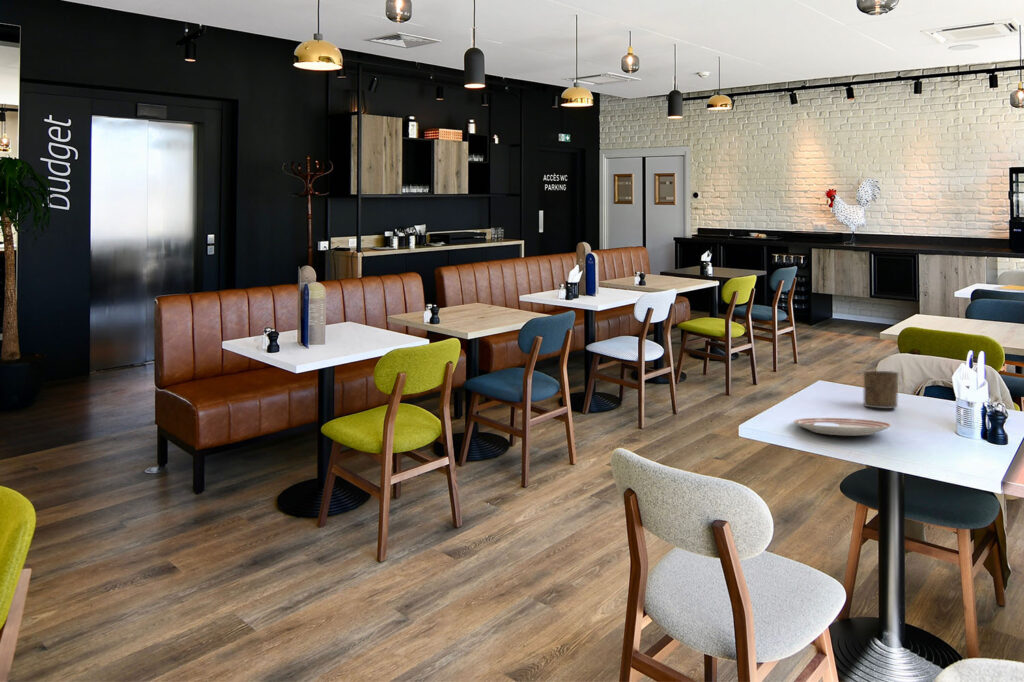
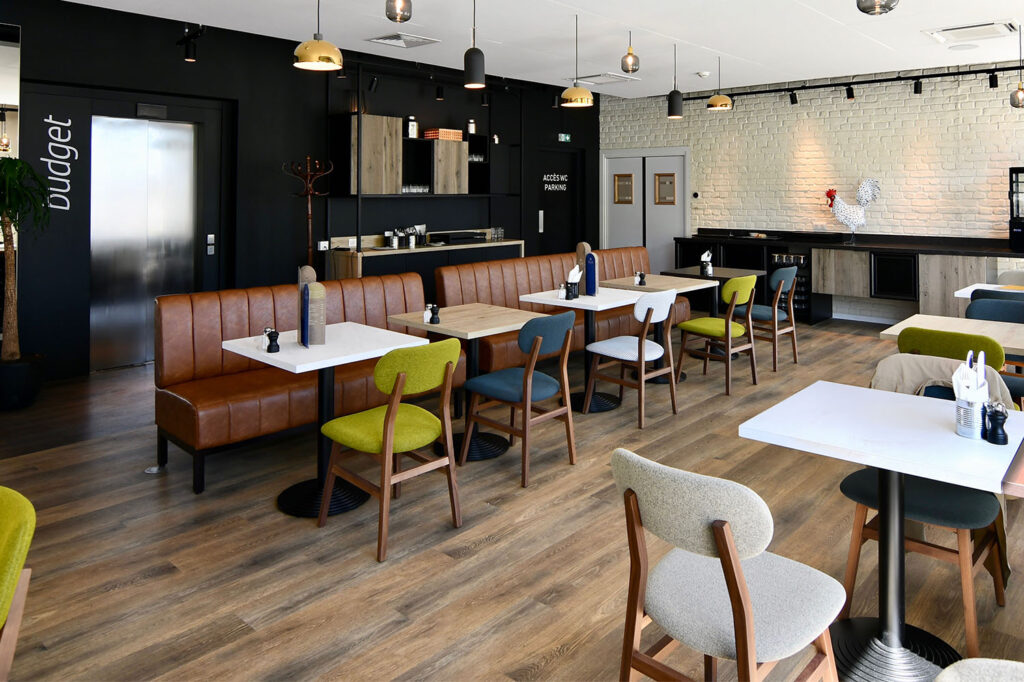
- dinner plate (841, 426)
- cup (880, 389)
